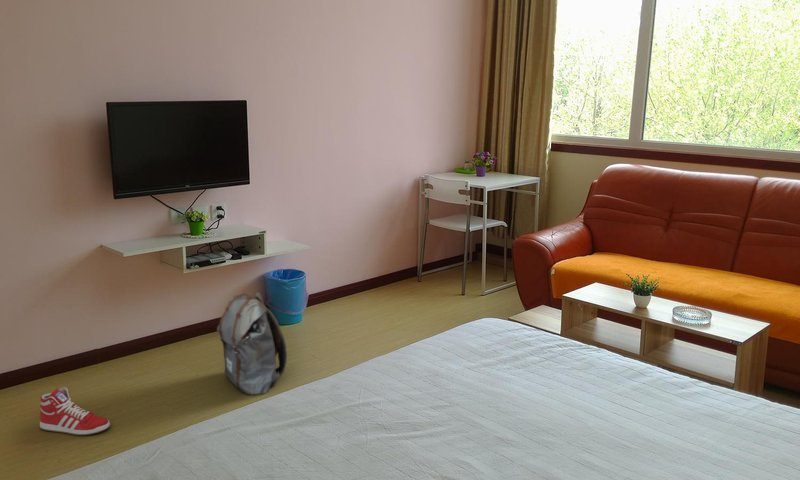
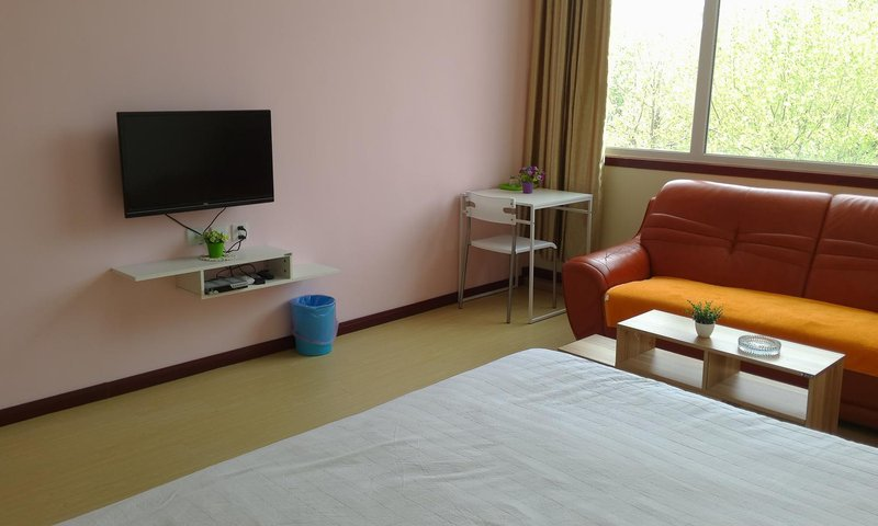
- backpack (251, 337)
- sneaker (73, 410)
